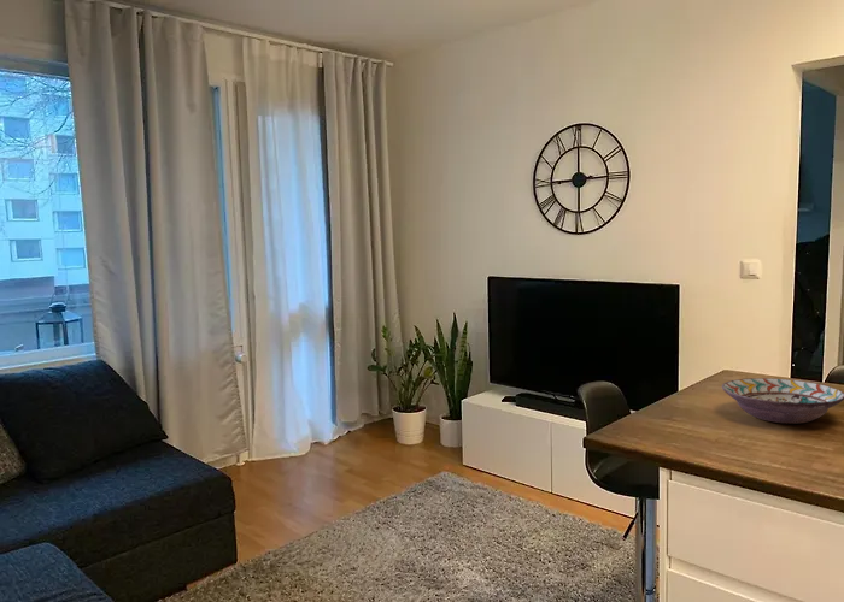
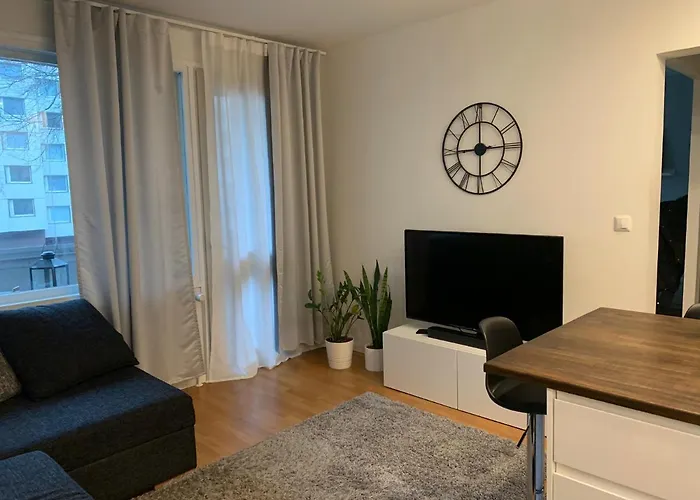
- decorative bowl (780, 402)
